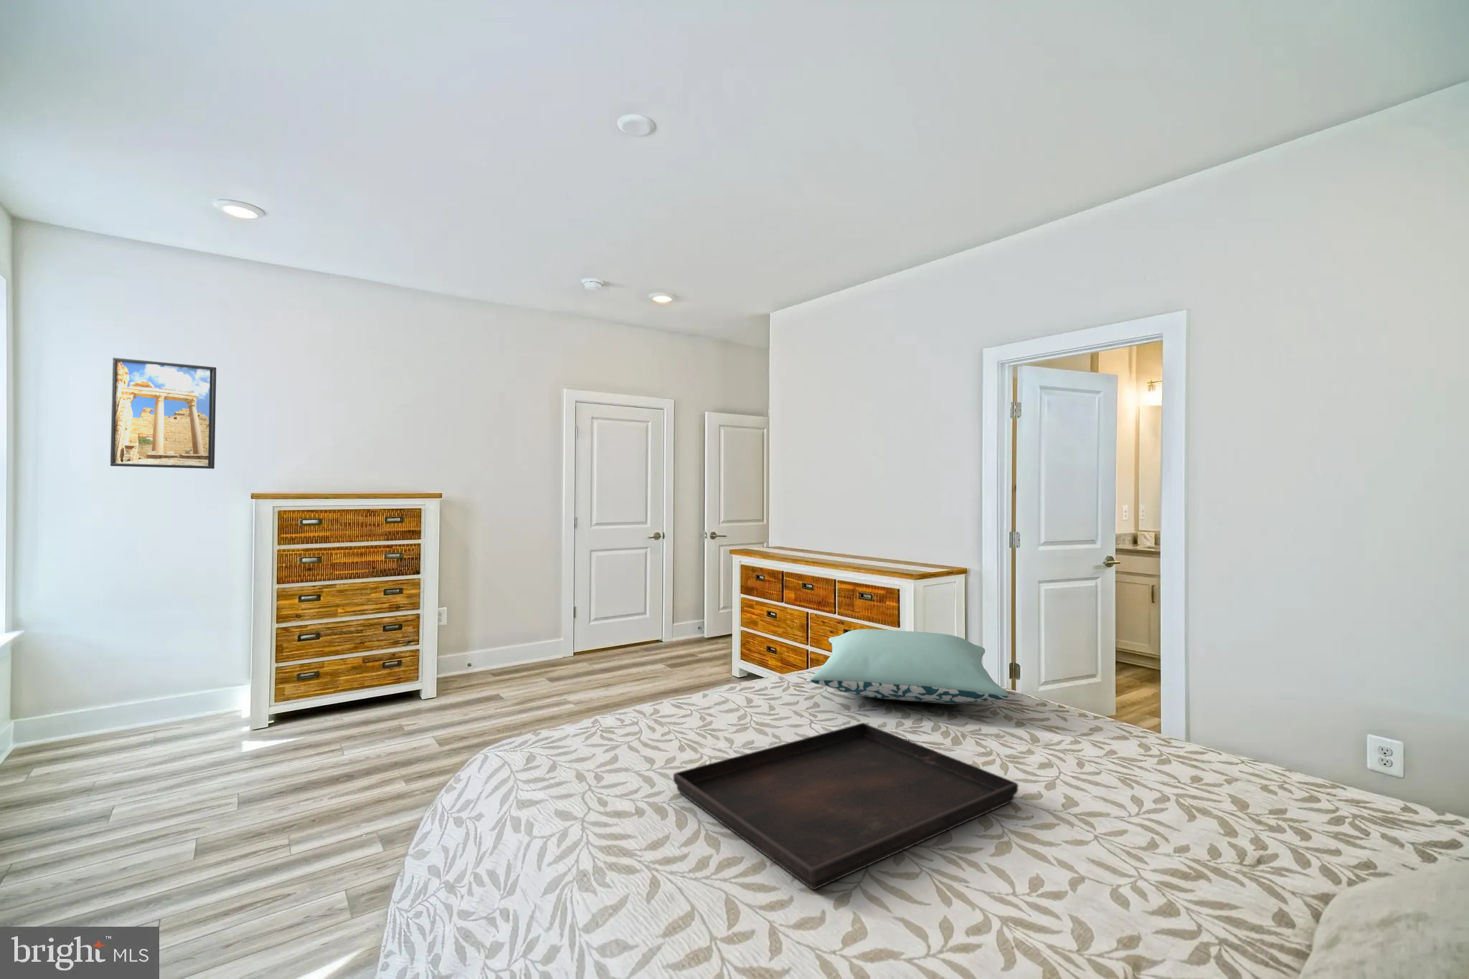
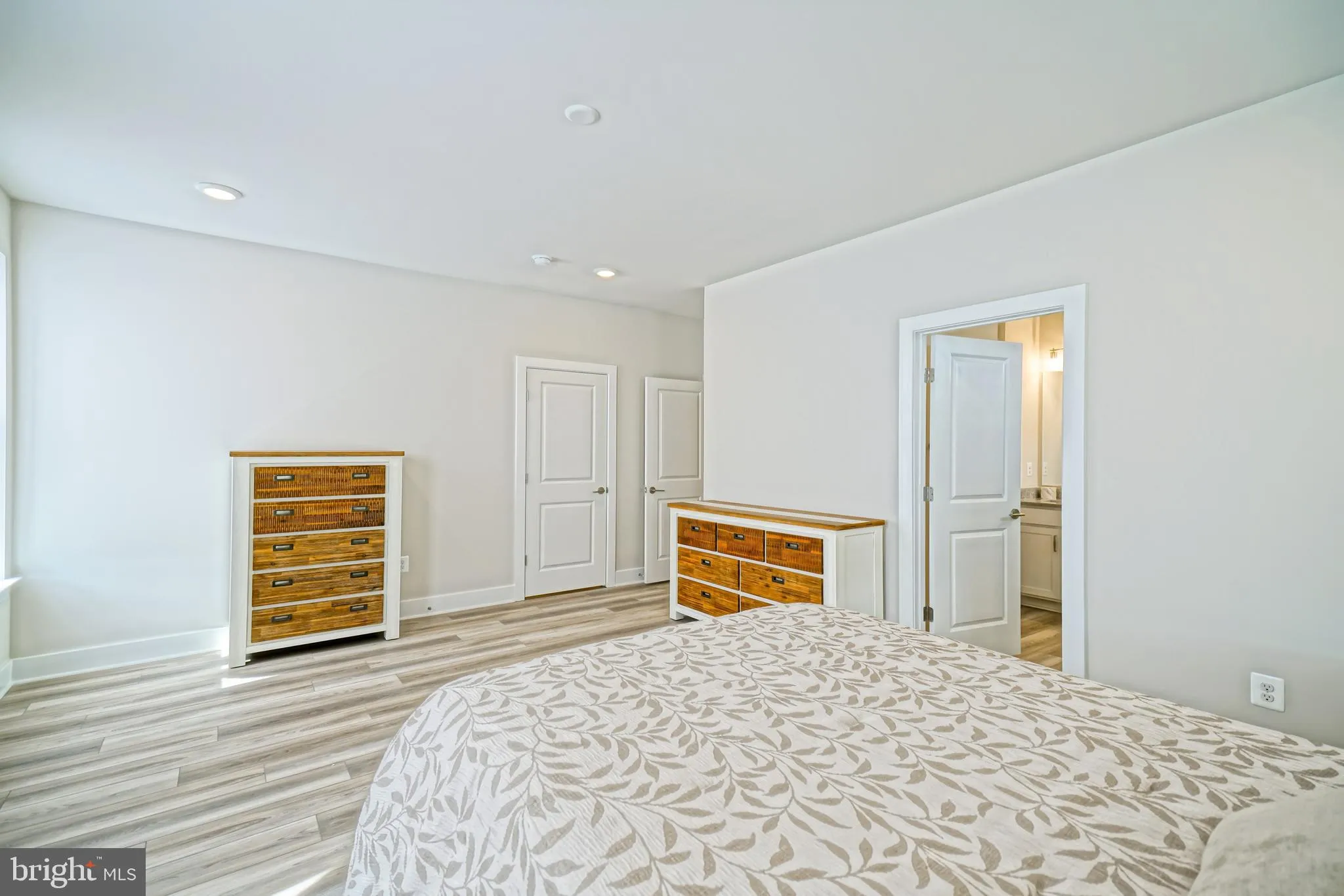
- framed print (165, 415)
- serving tray (844, 787)
- pillow (905, 663)
